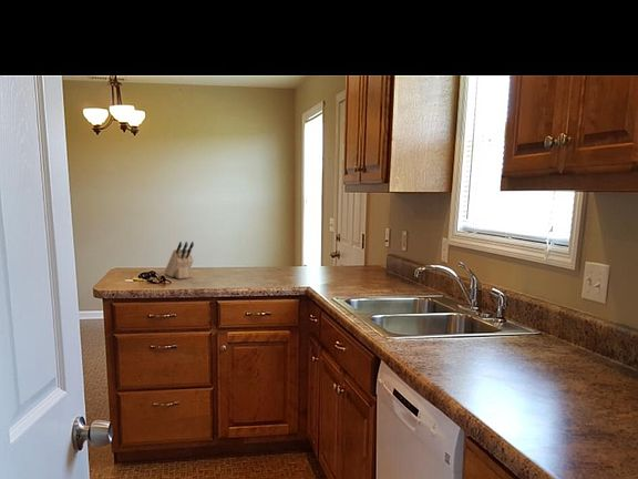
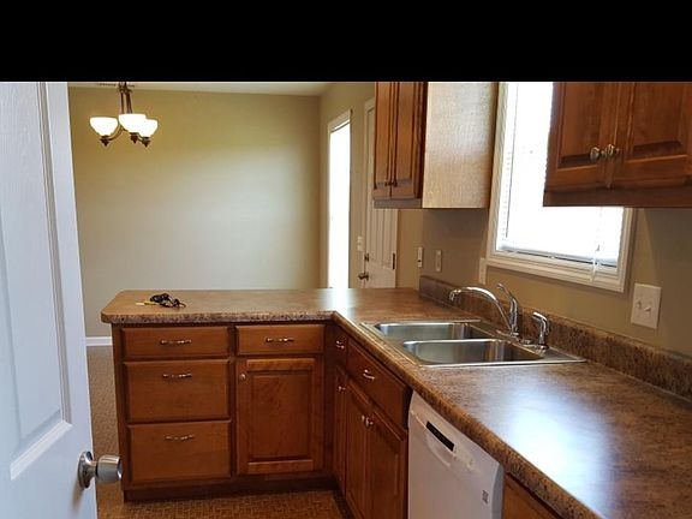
- knife block (179, 257)
